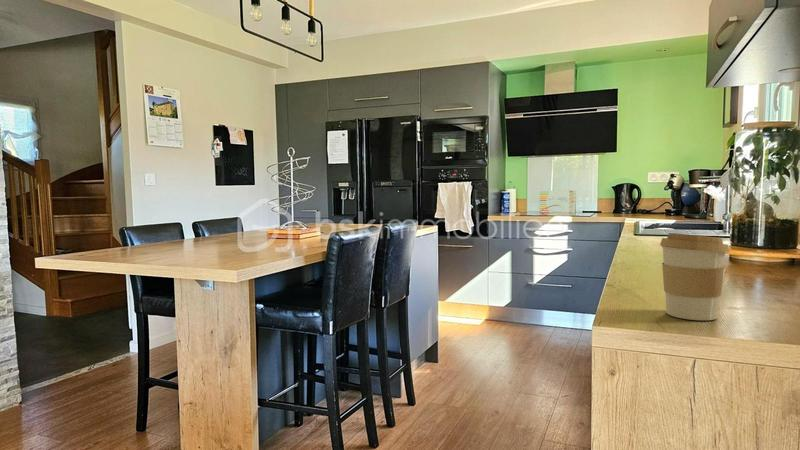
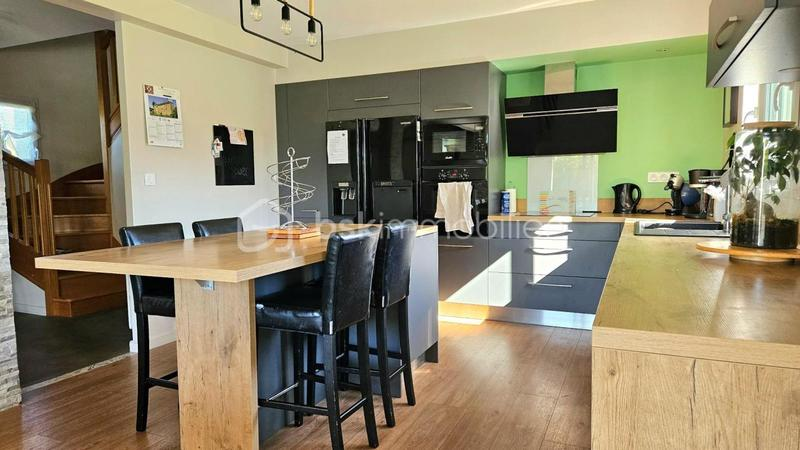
- coffee cup (692, 273)
